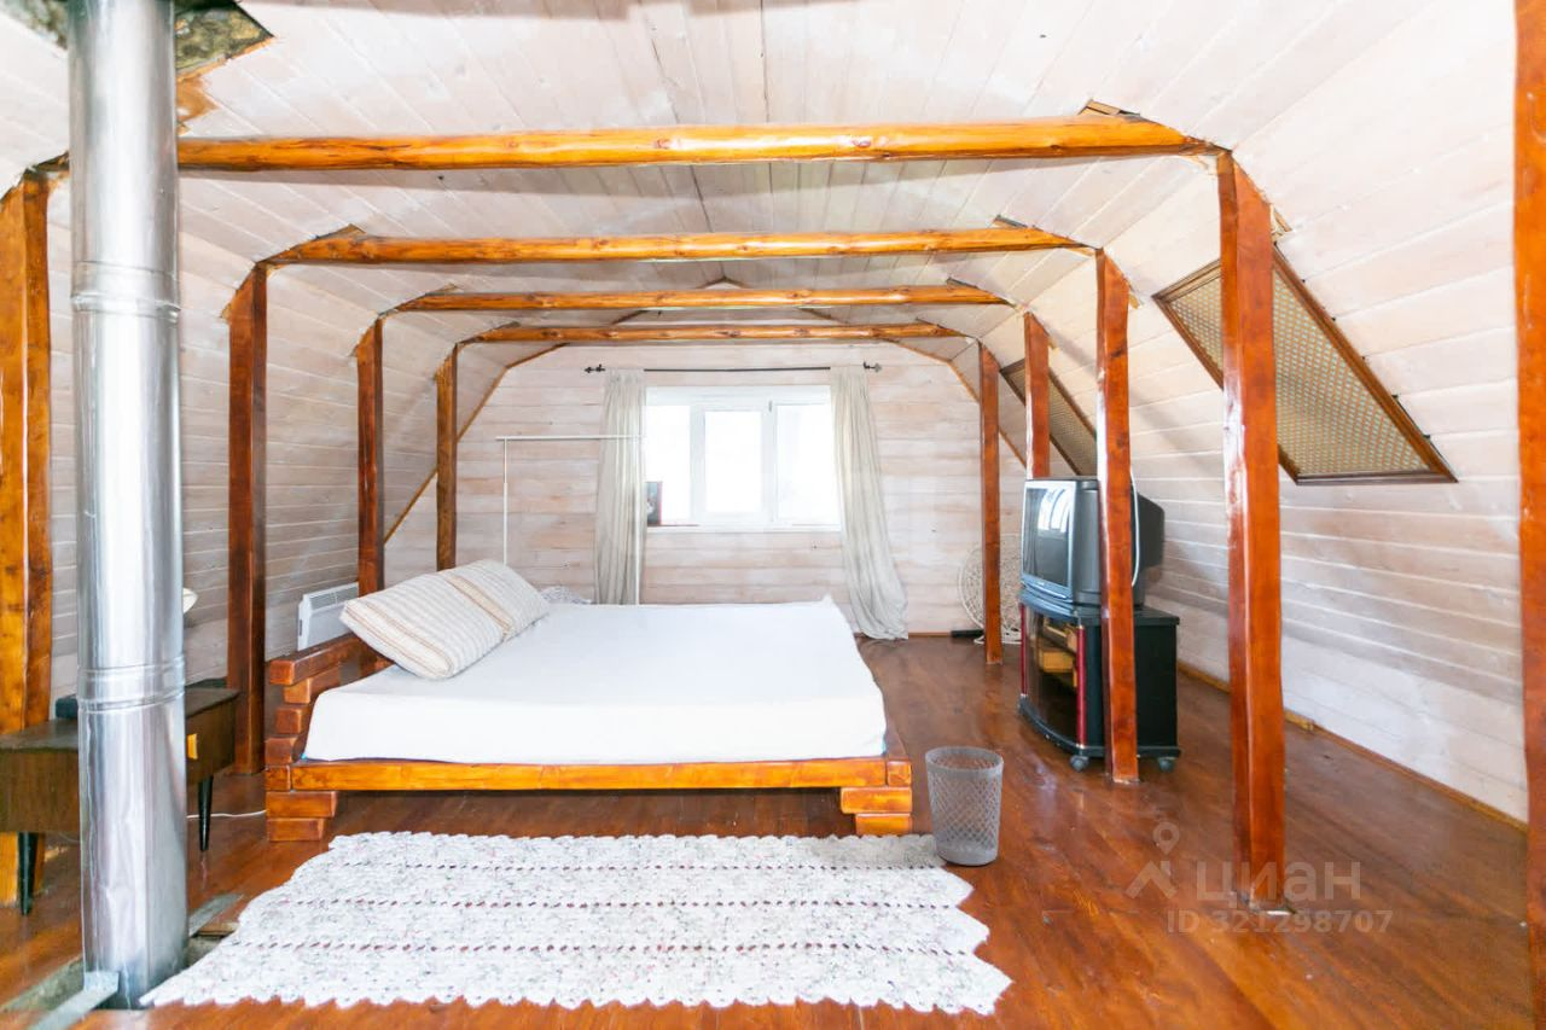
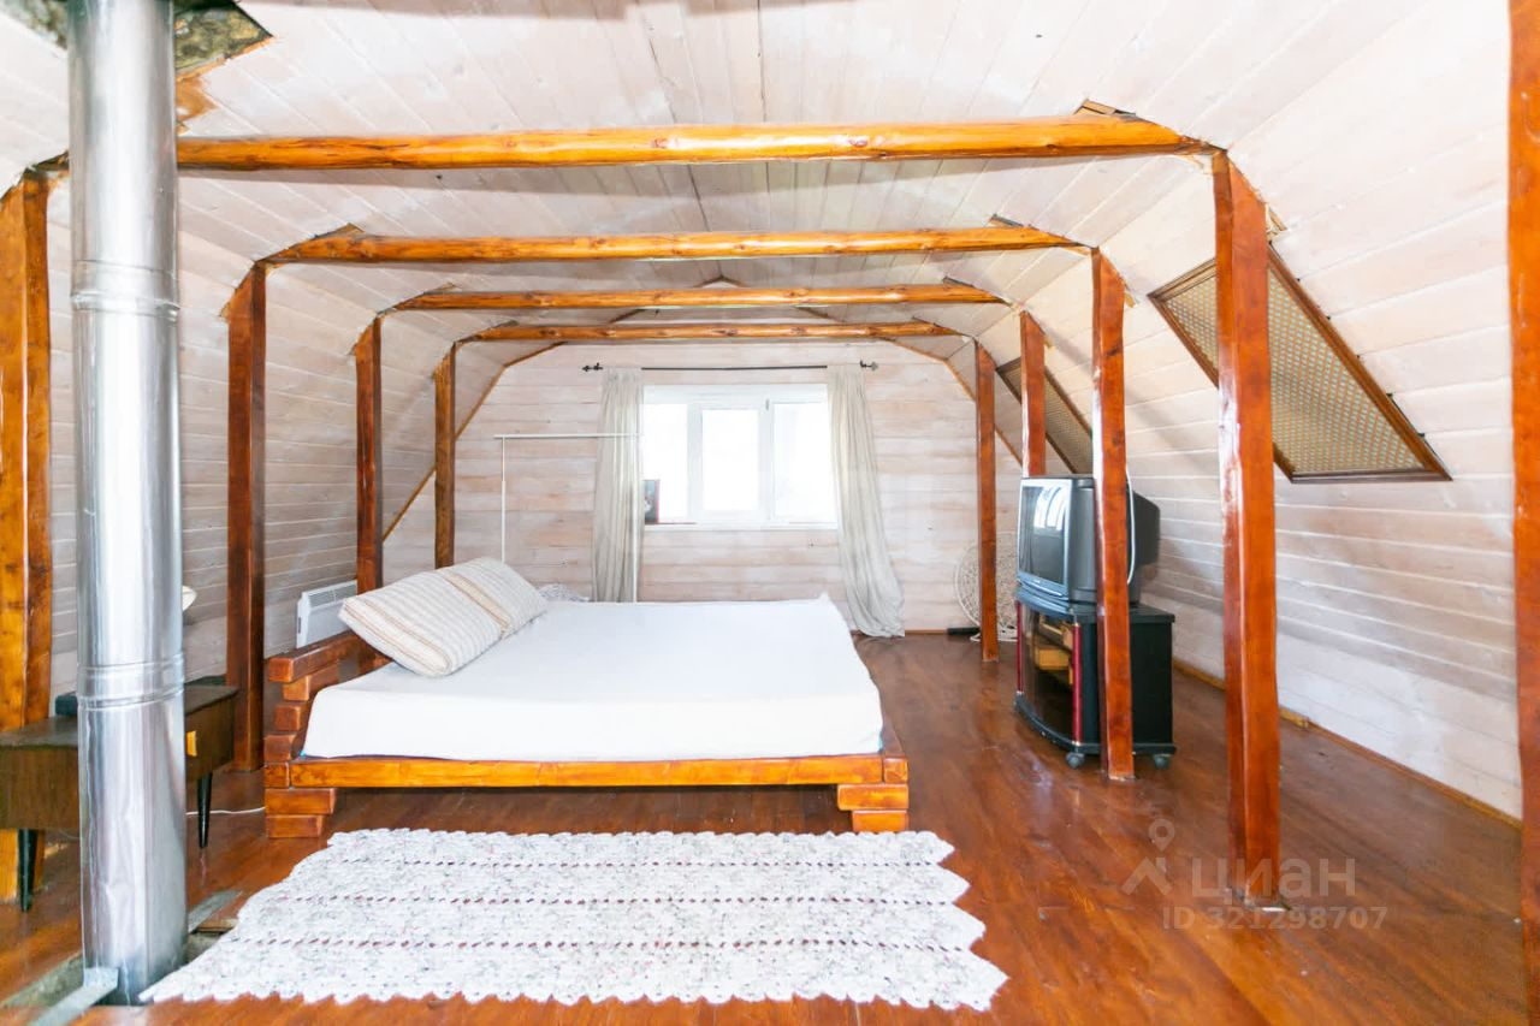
- wastebasket (964, 804)
